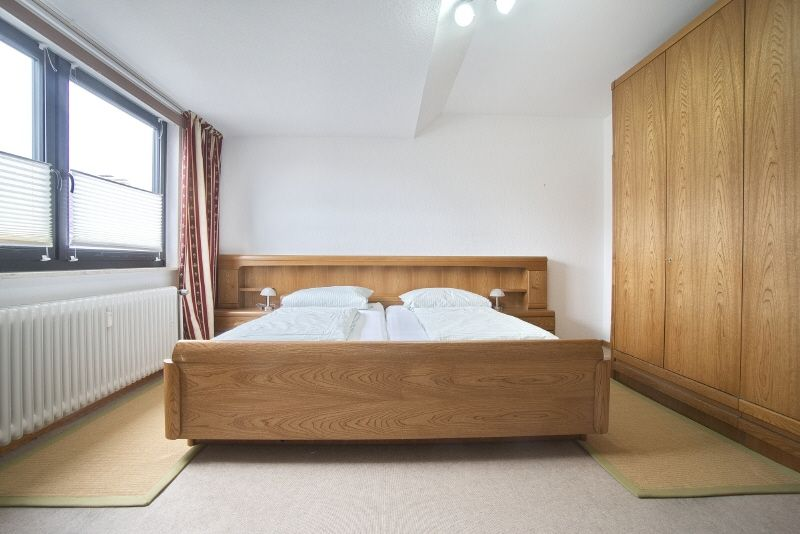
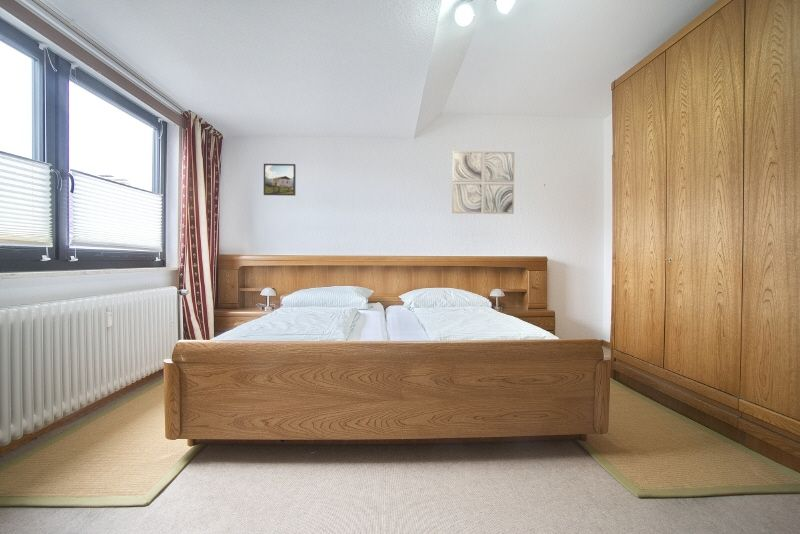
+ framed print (279, 179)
+ wall art (482, 183)
